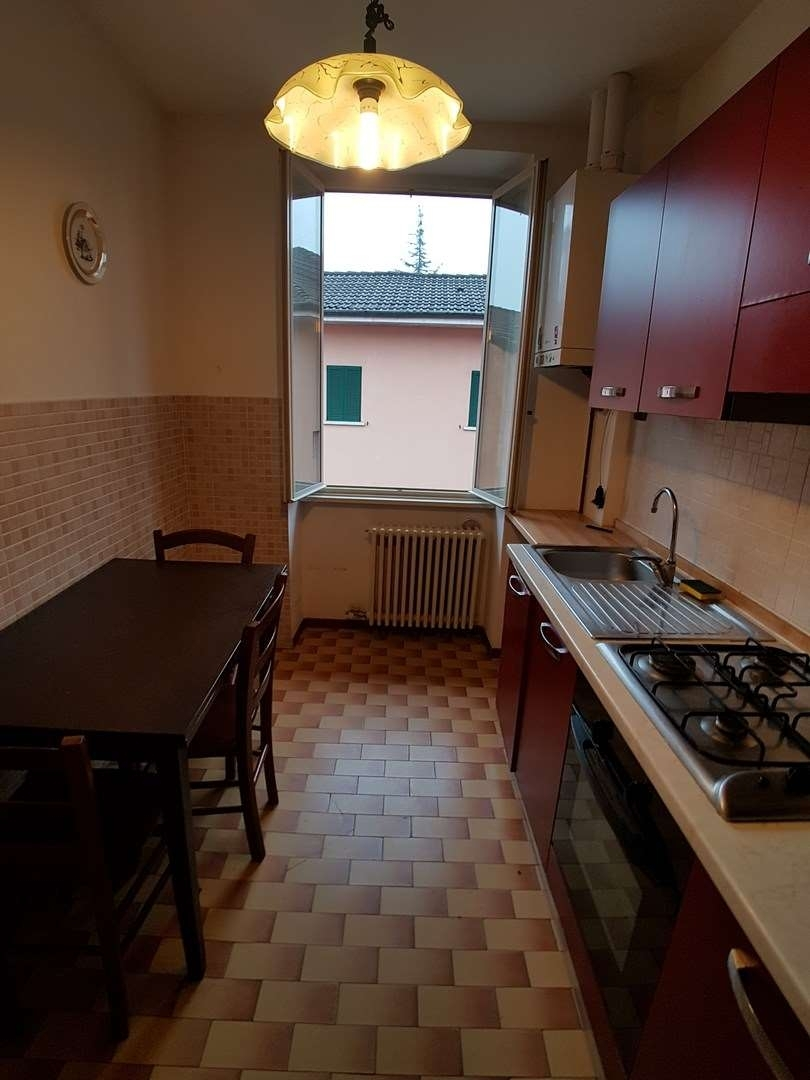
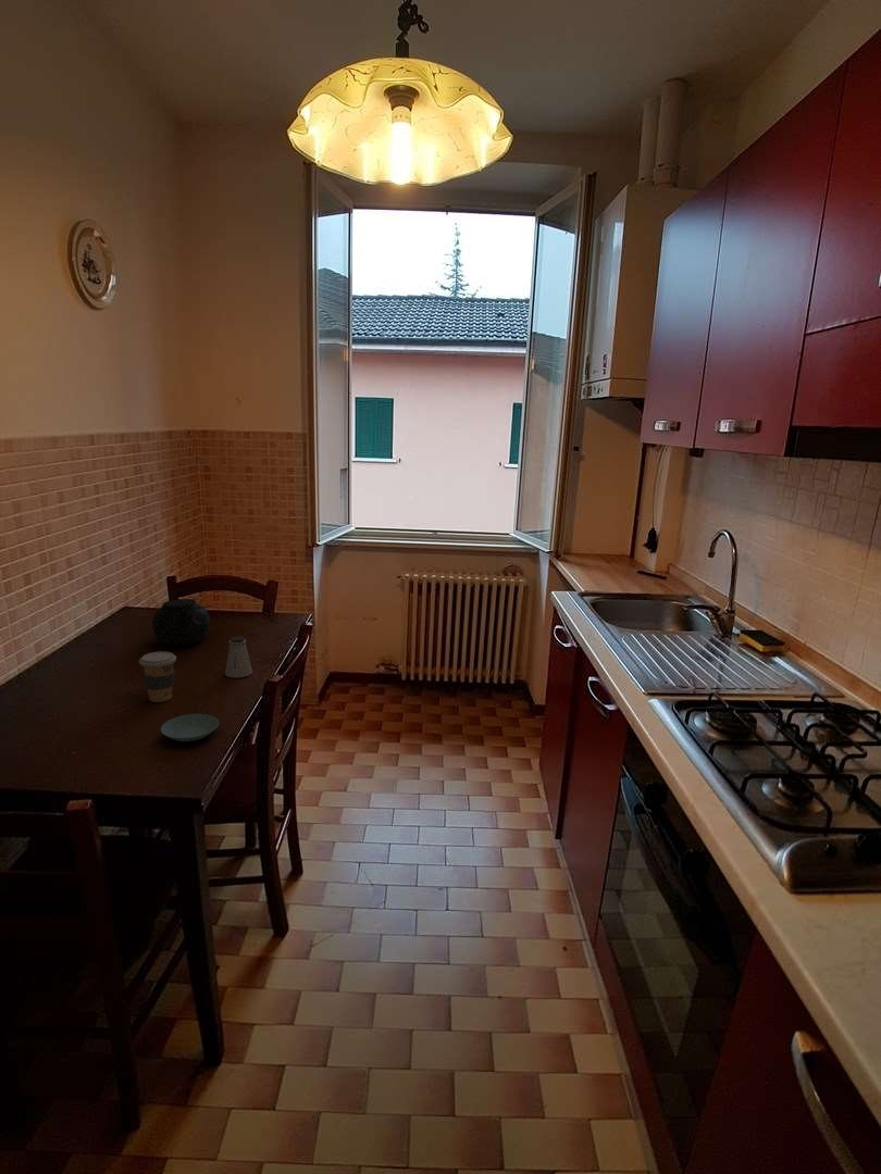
+ teapot (182, 623)
+ coffee cup (159, 677)
+ saucer (190, 729)
+ saltshaker (237, 655)
